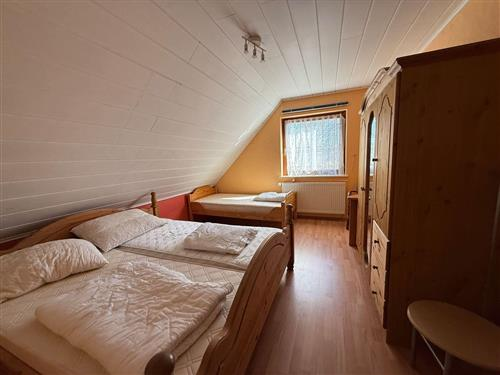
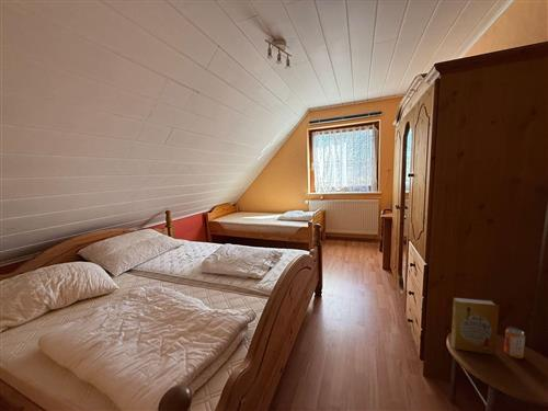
+ beverage can (514, 342)
+ book (472, 324)
